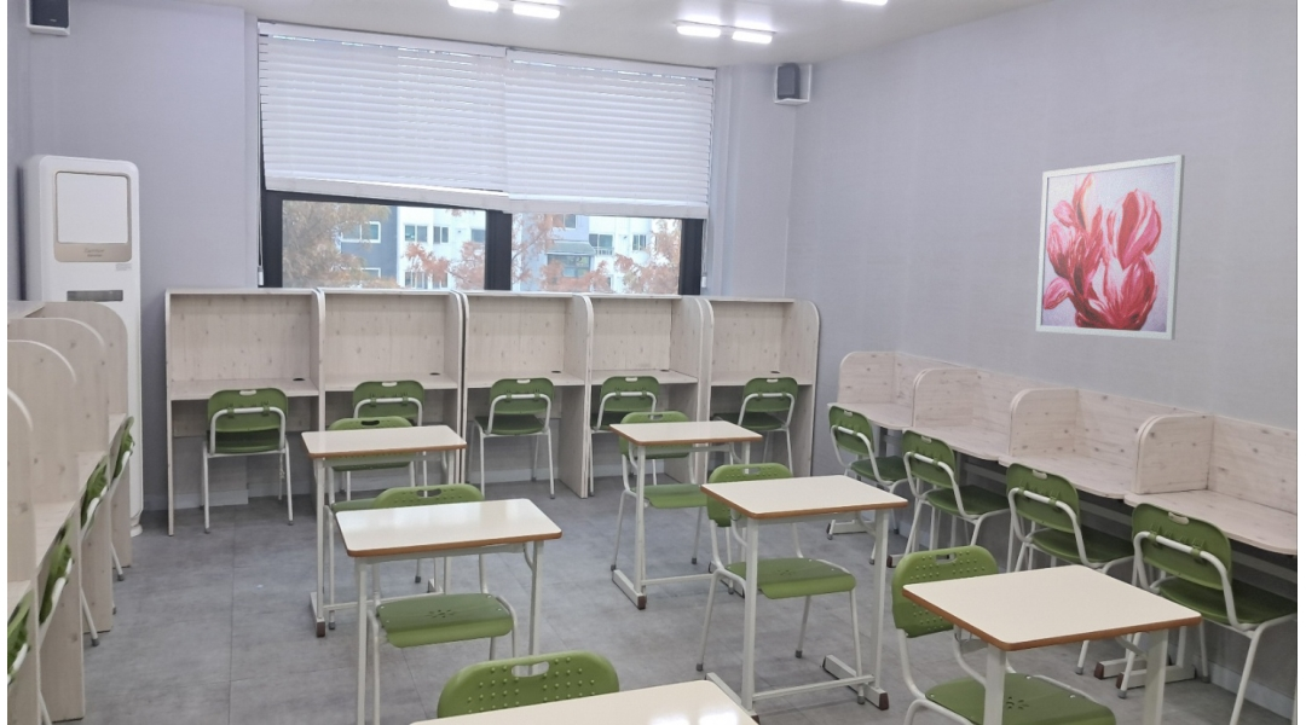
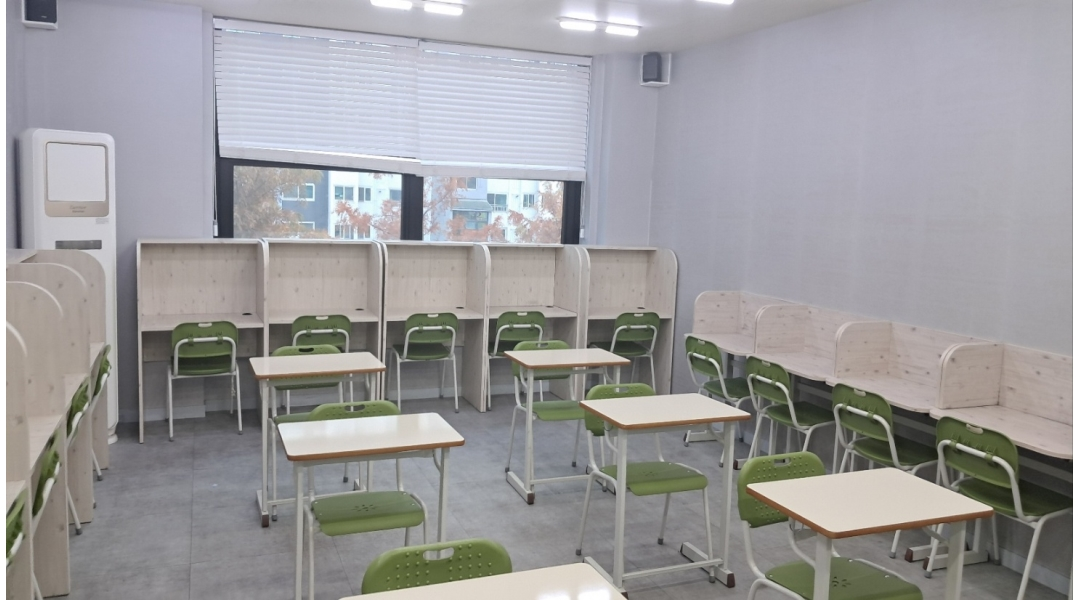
- wall art (1104, 250)
